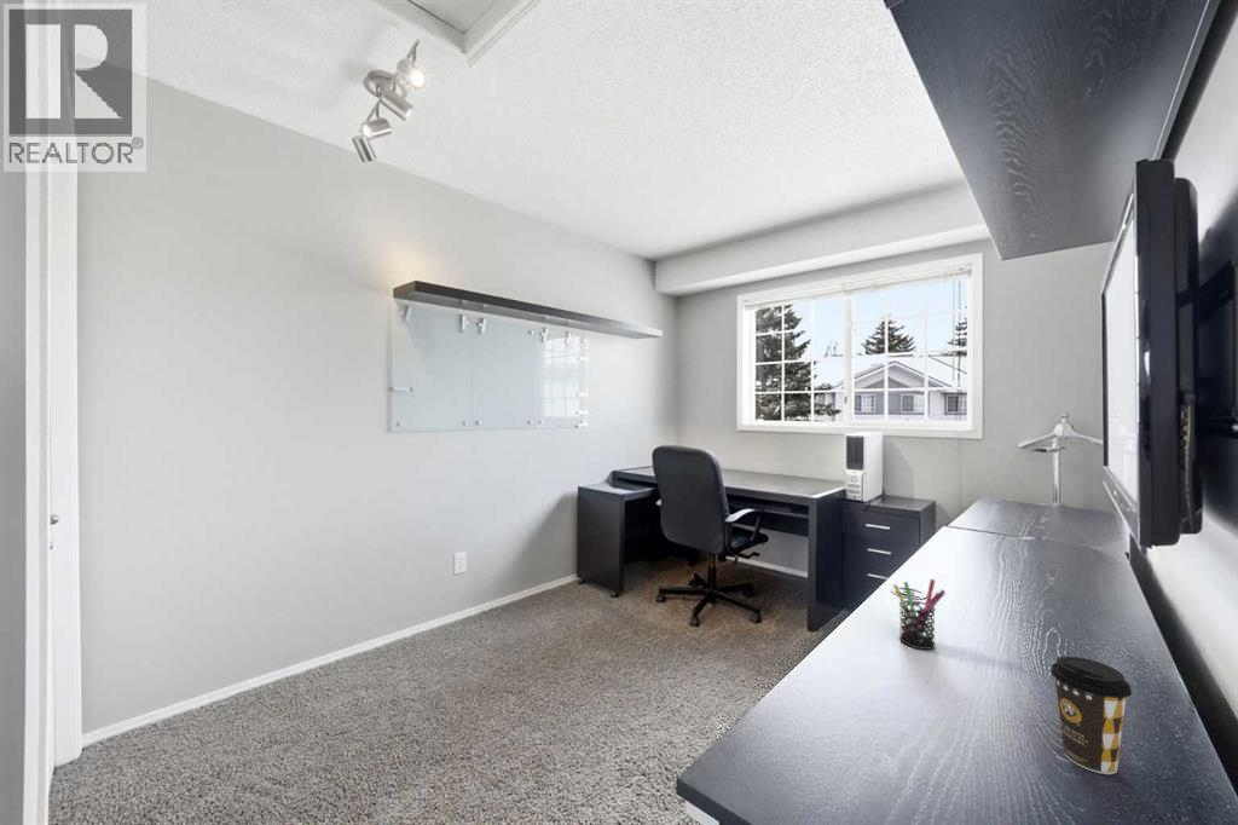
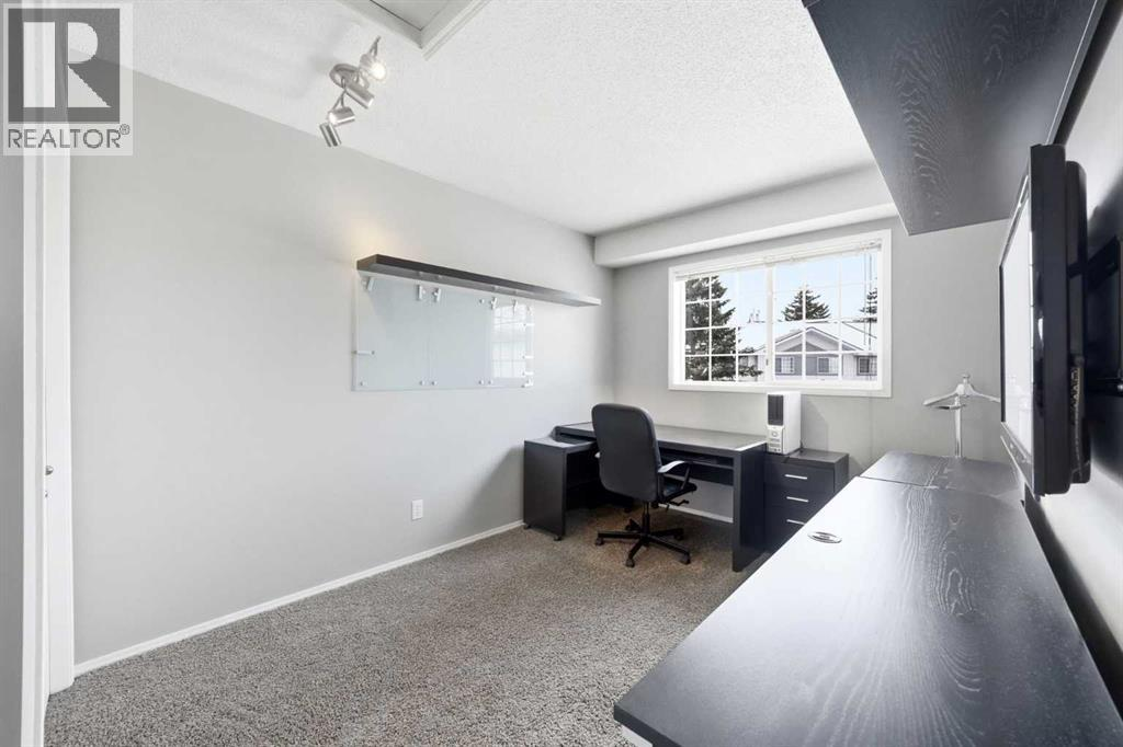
- pen holder (916, 610)
- coffee cup (1089, 714)
